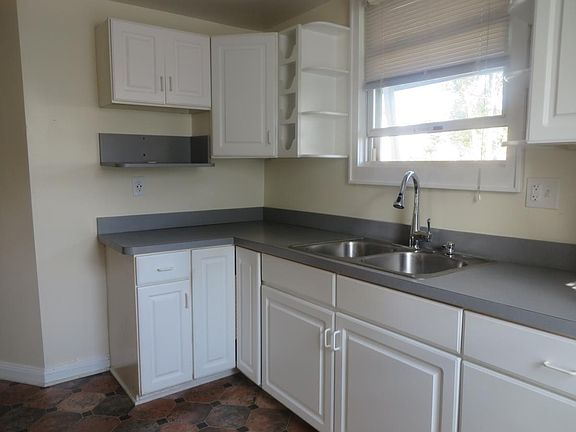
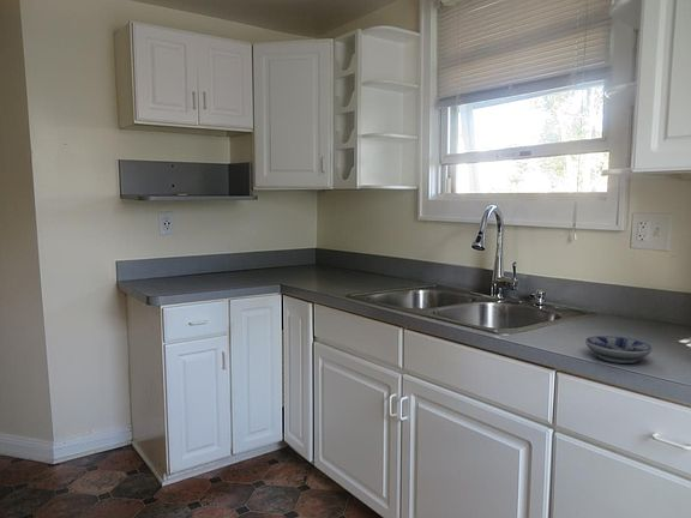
+ bowl (617, 350)
